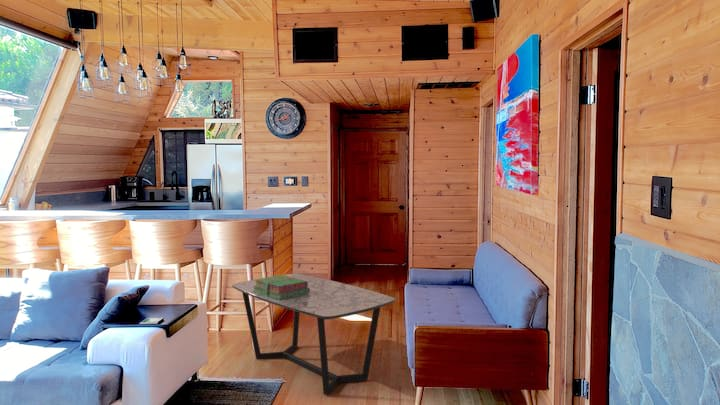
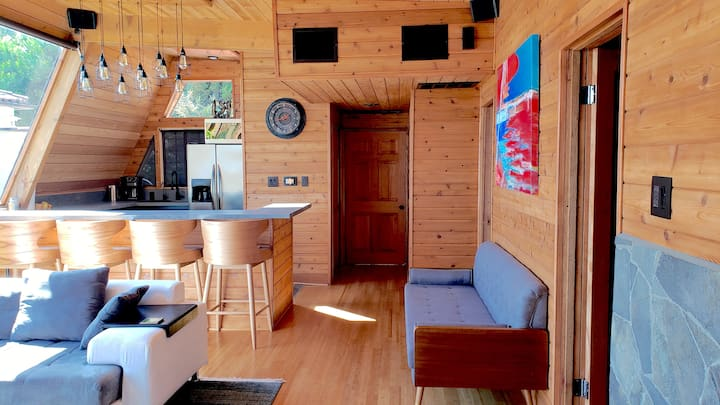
- coffee table (318, 330)
- stack of books (281, 286)
